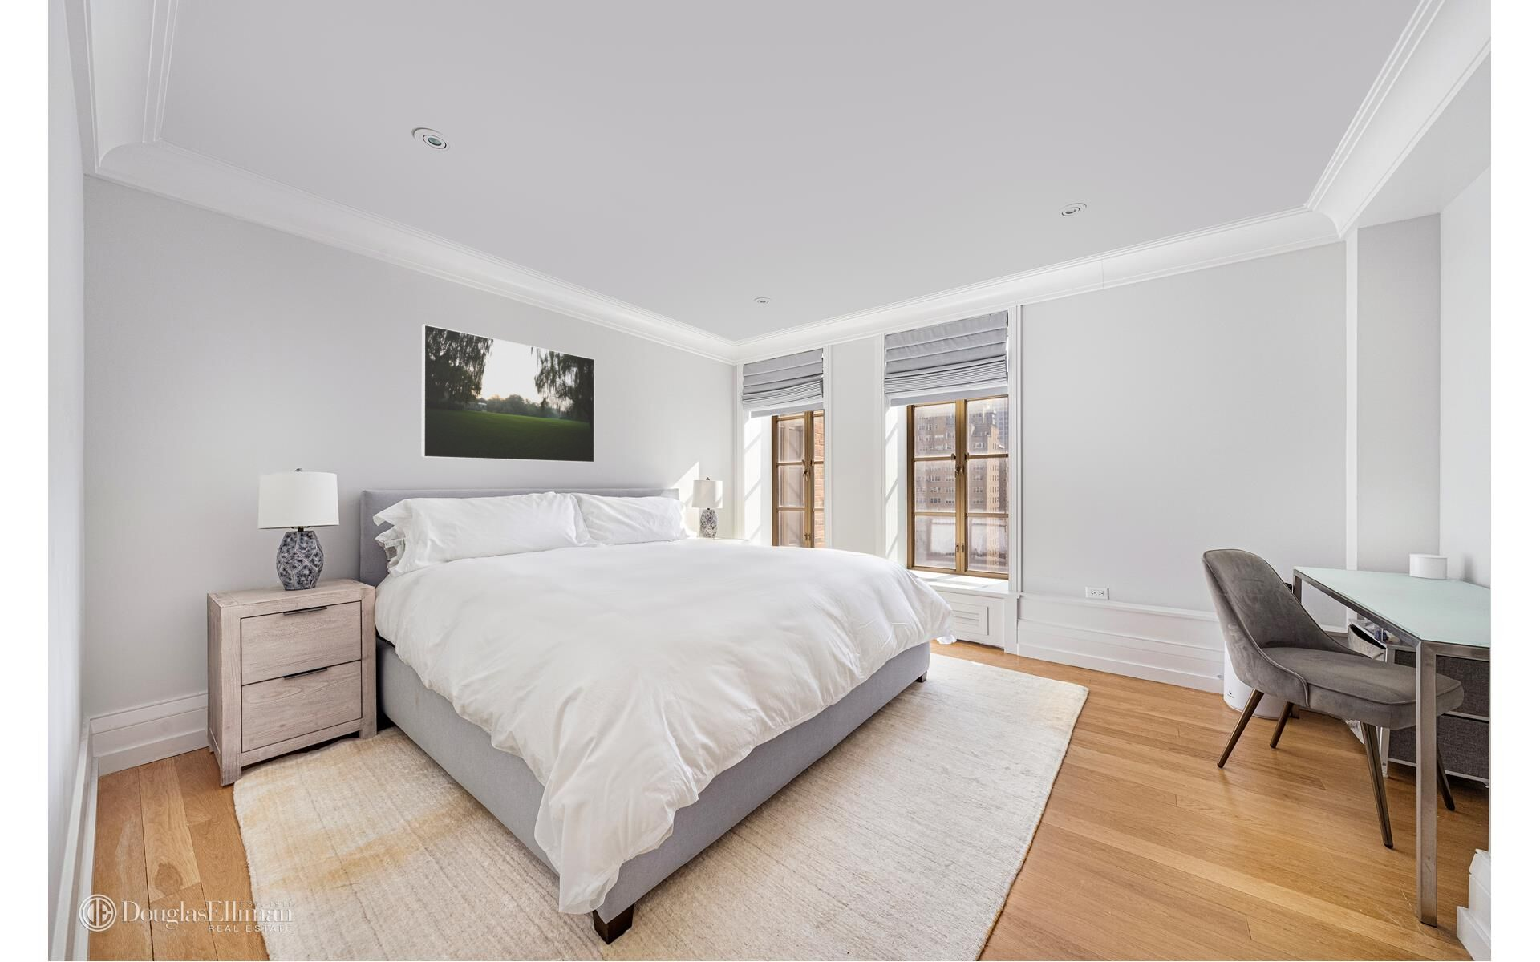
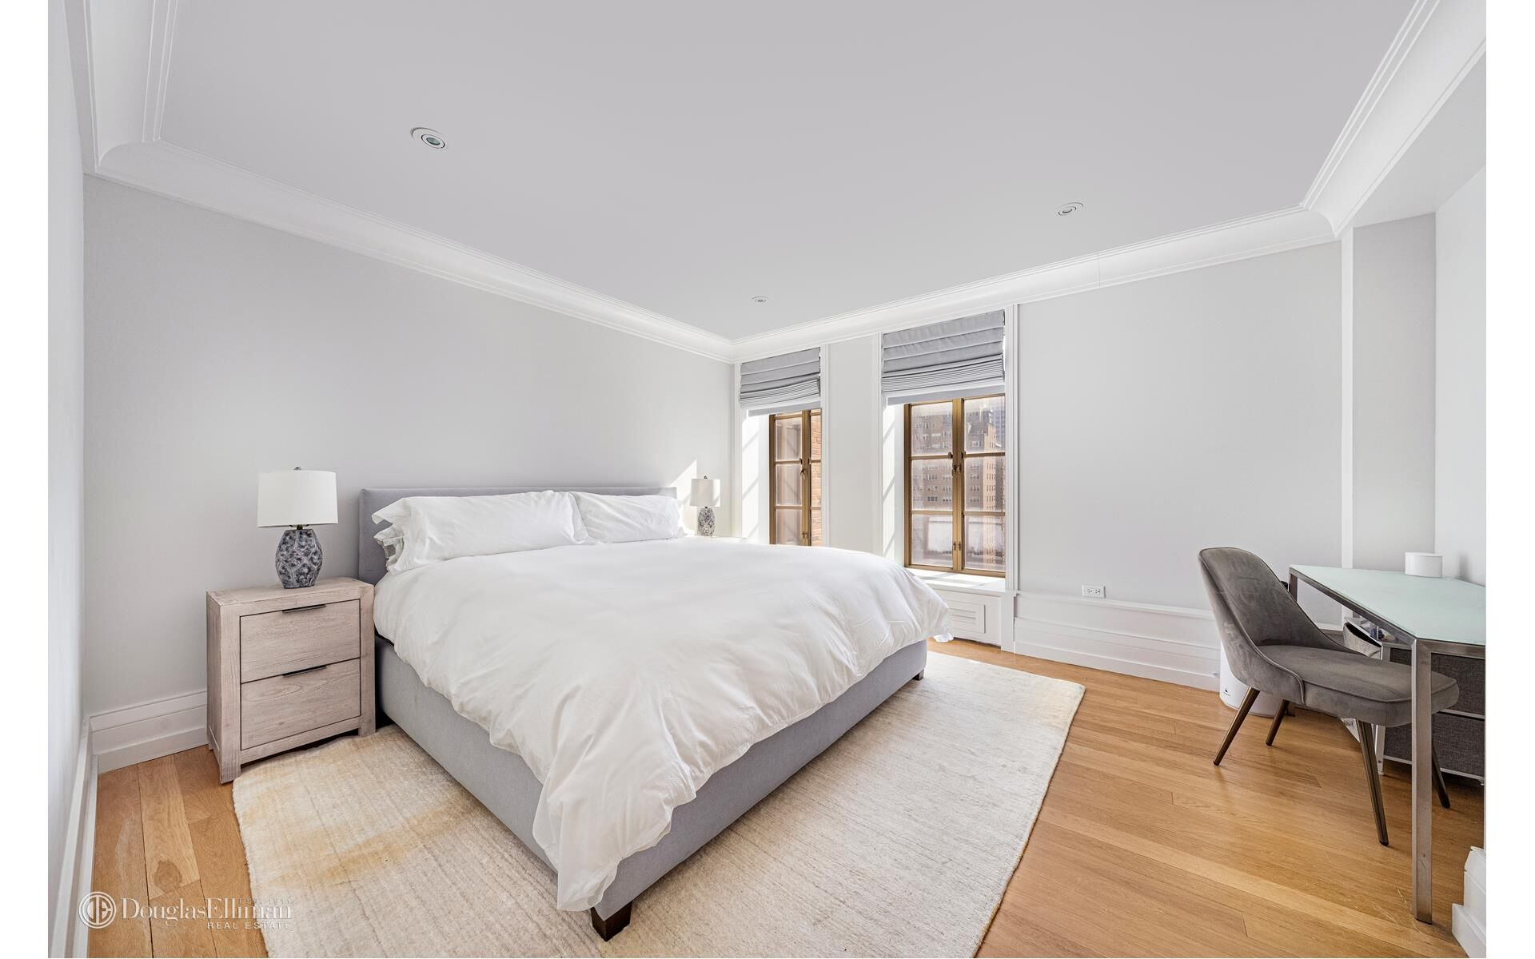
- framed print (518, 401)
